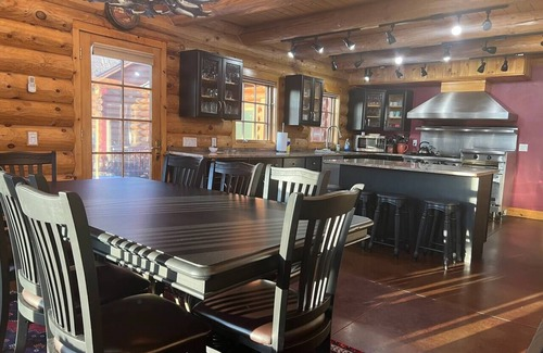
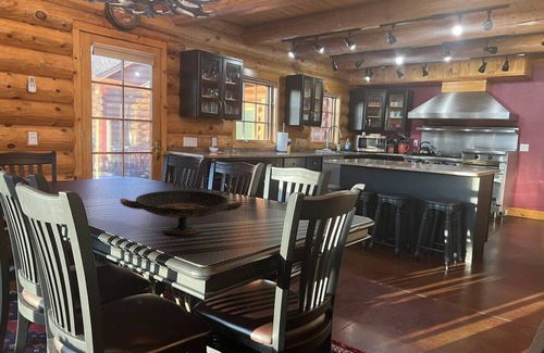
+ decorative bowl (182, 214)
